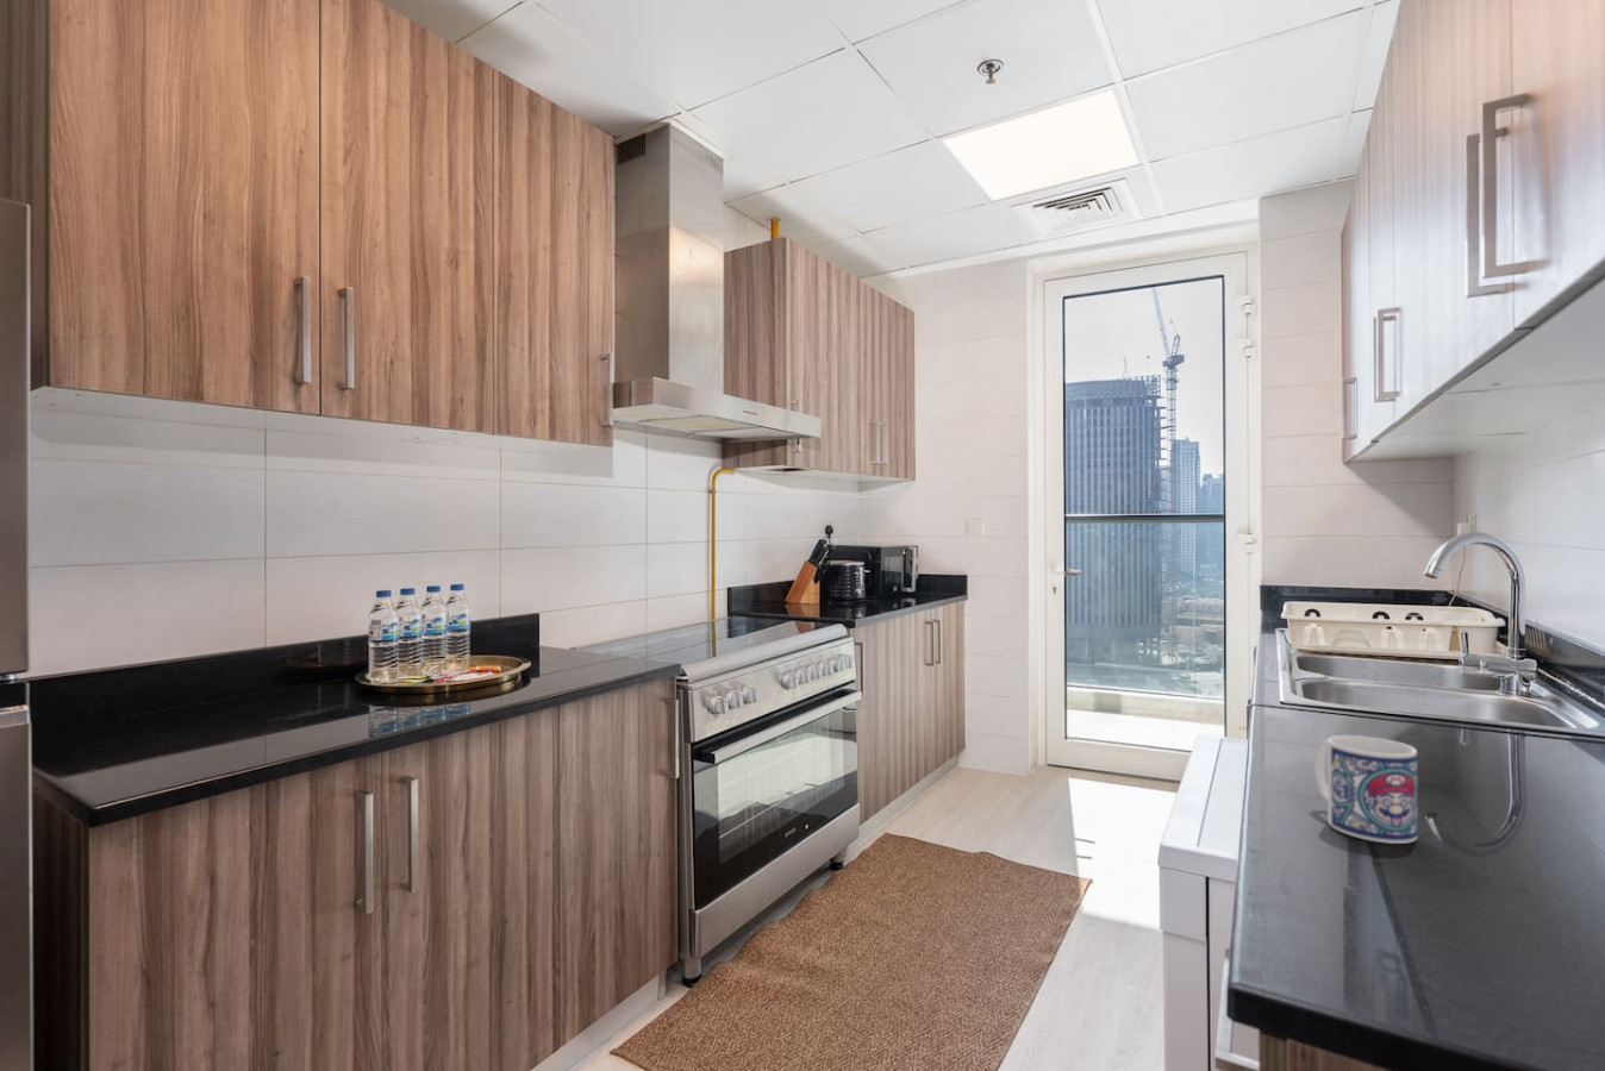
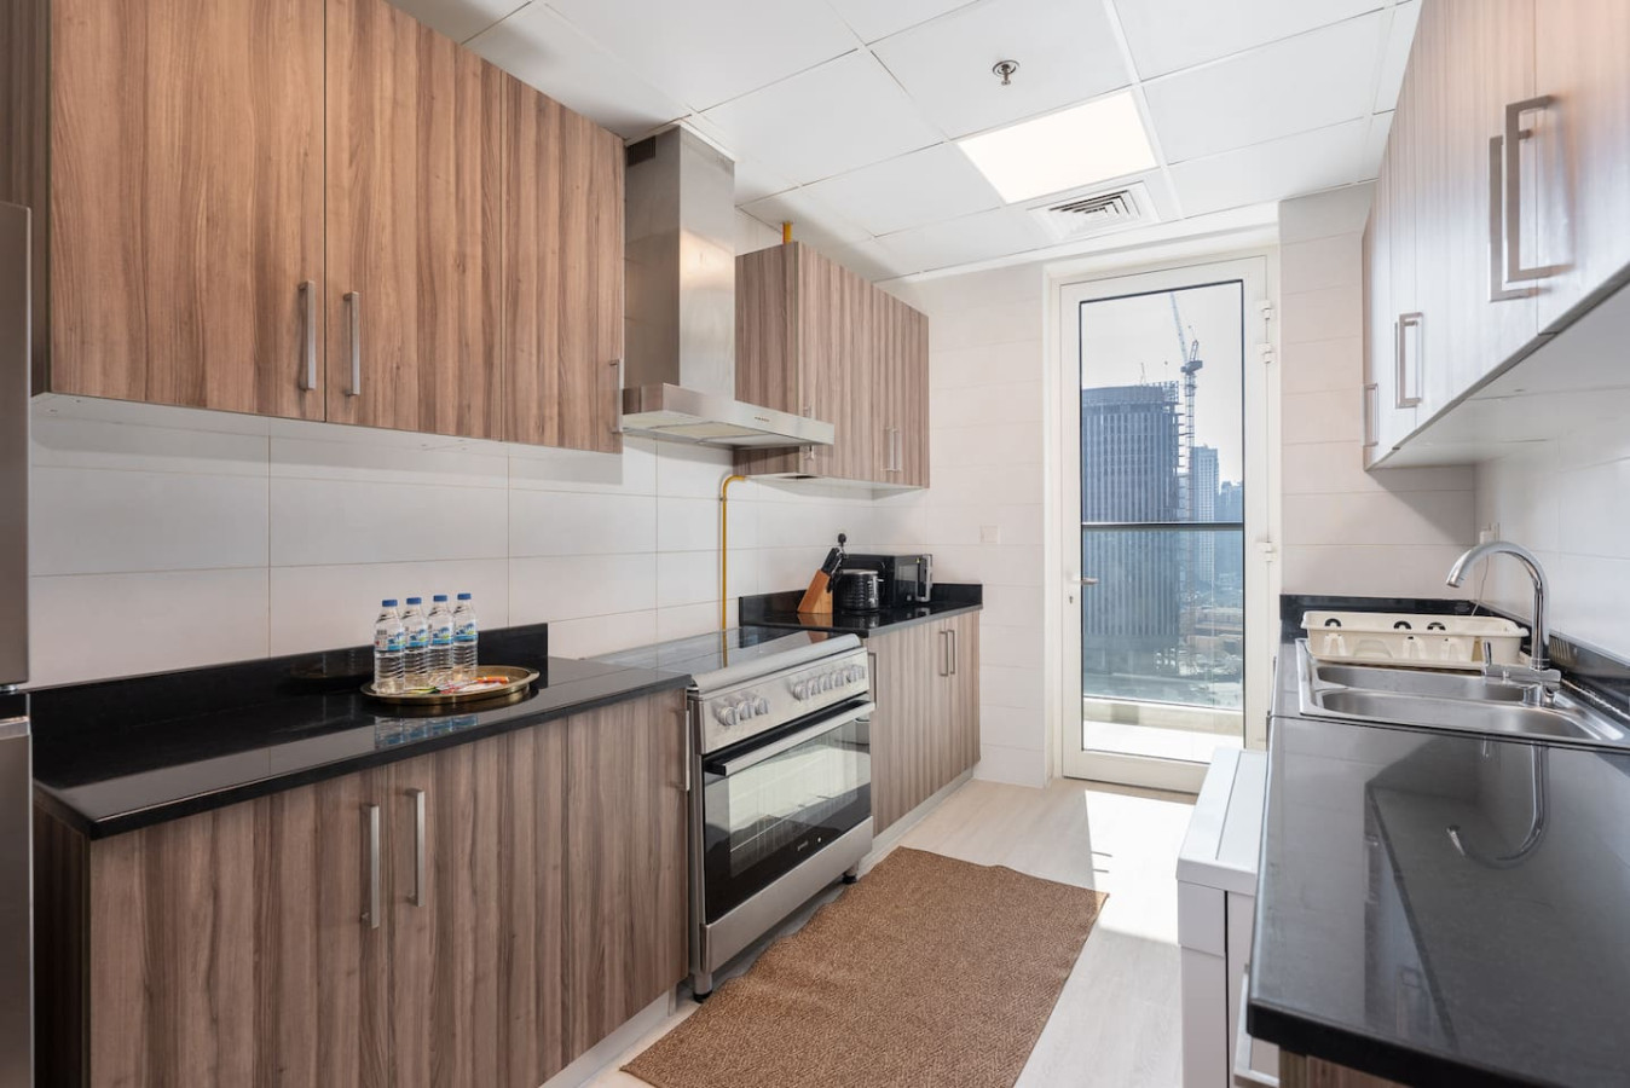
- mug (1355, 781)
